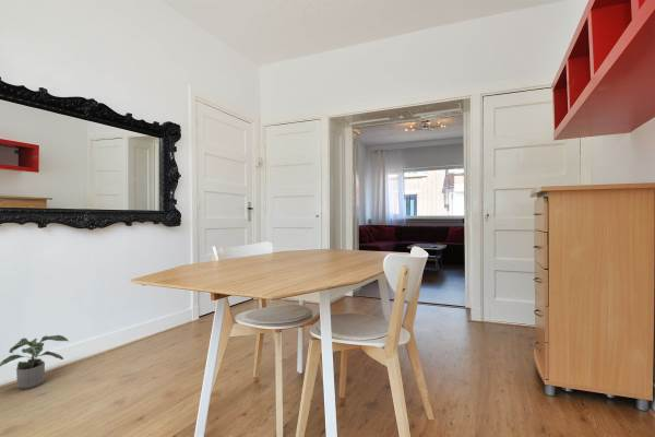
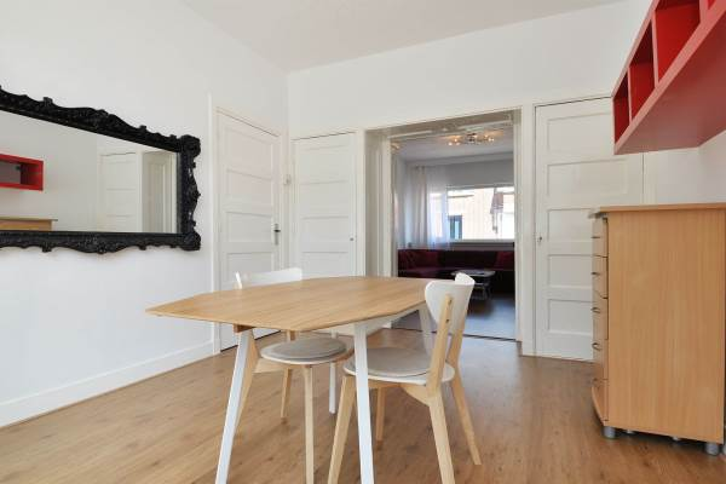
- potted plant (34, 361)
